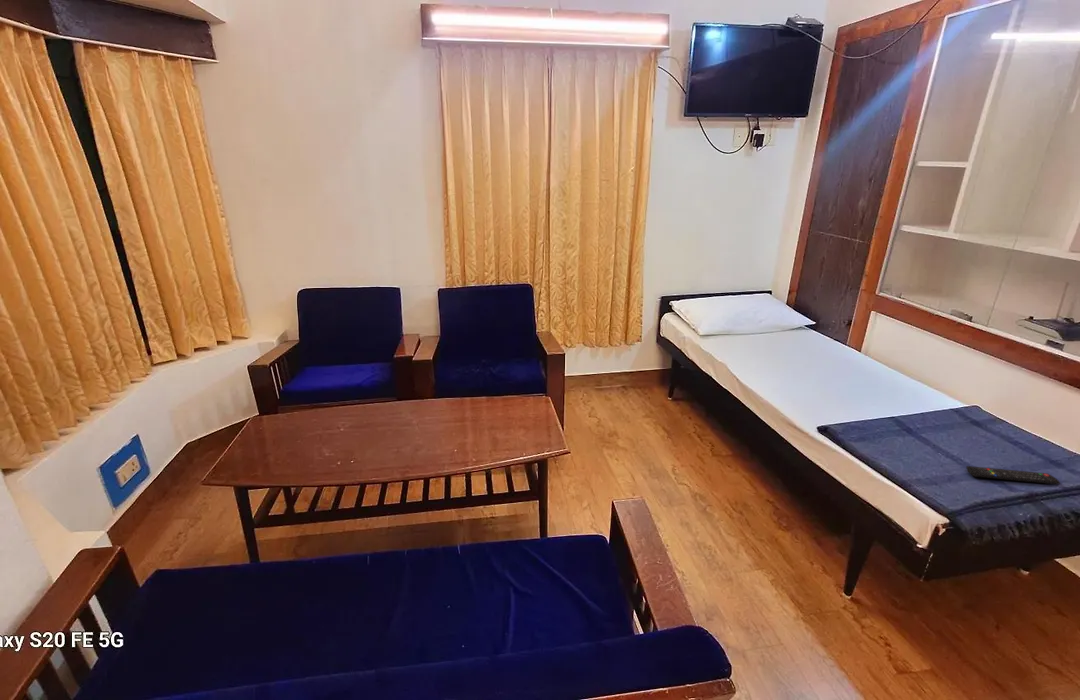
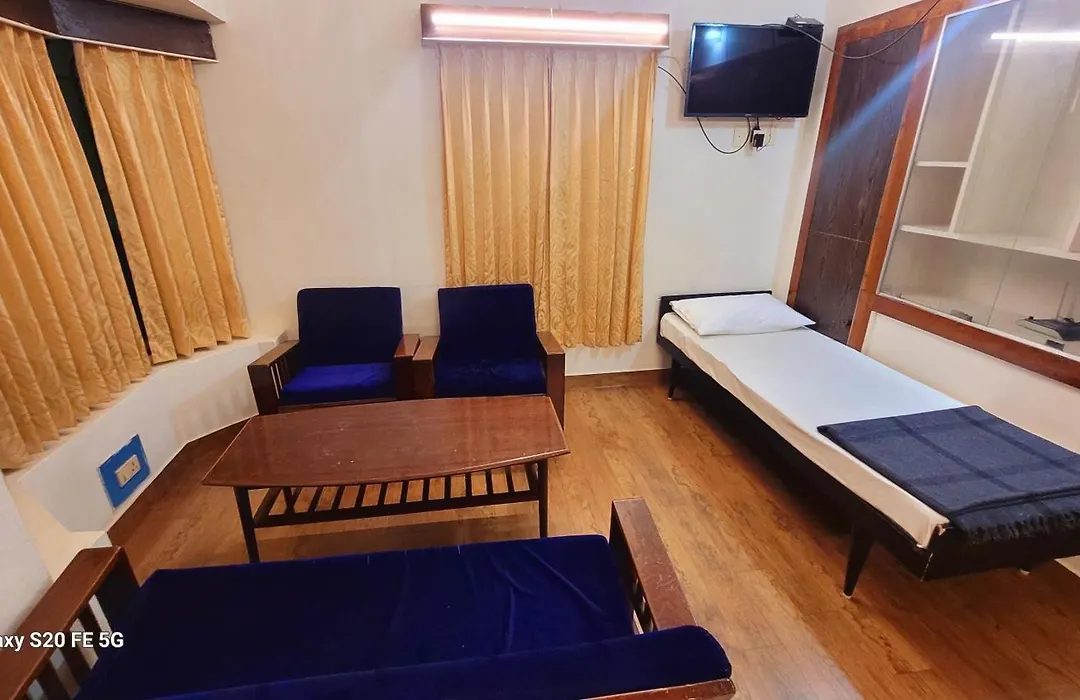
- remote control (1012, 475)
